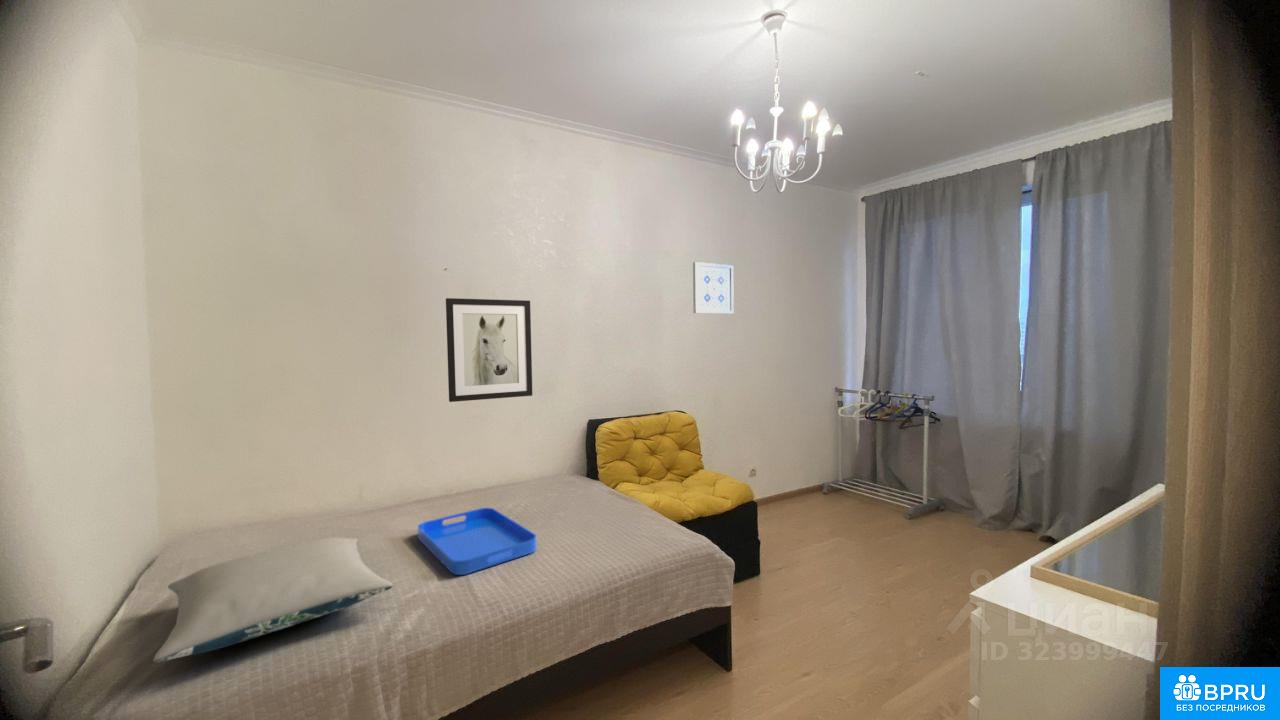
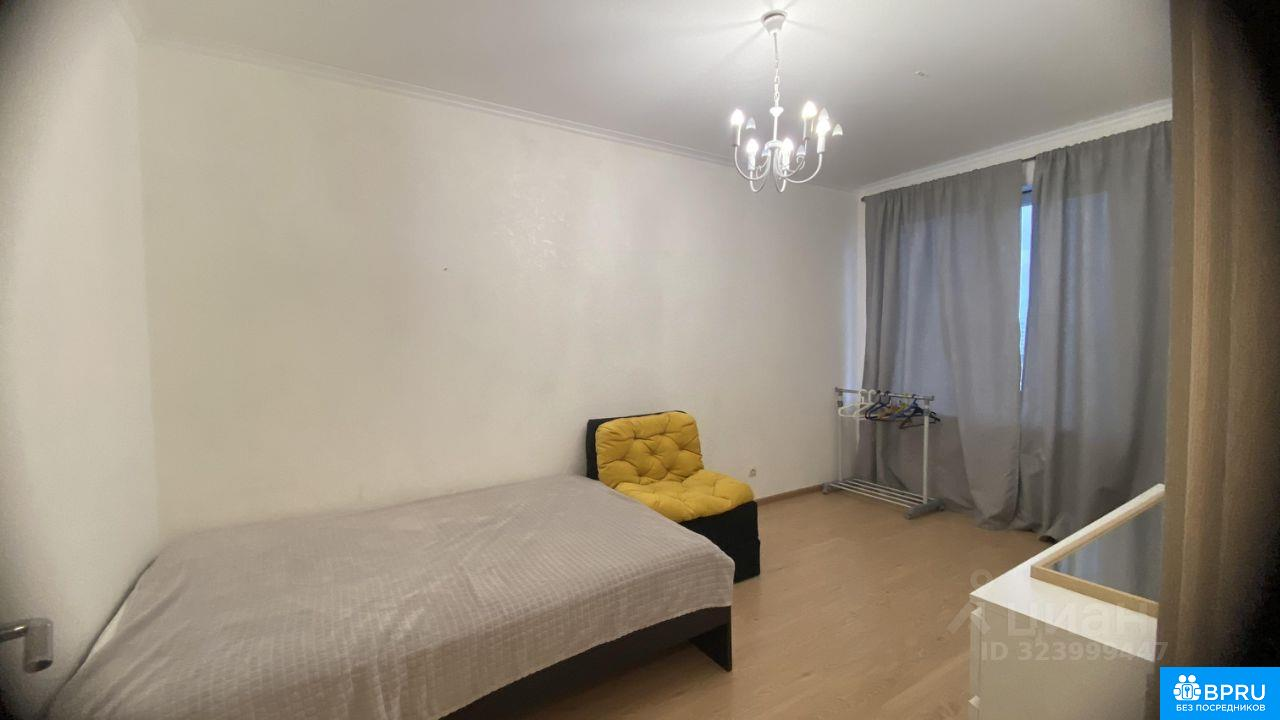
- wall art (490, 349)
- serving tray (475, 536)
- wall art (713, 288)
- pillow (279, 586)
